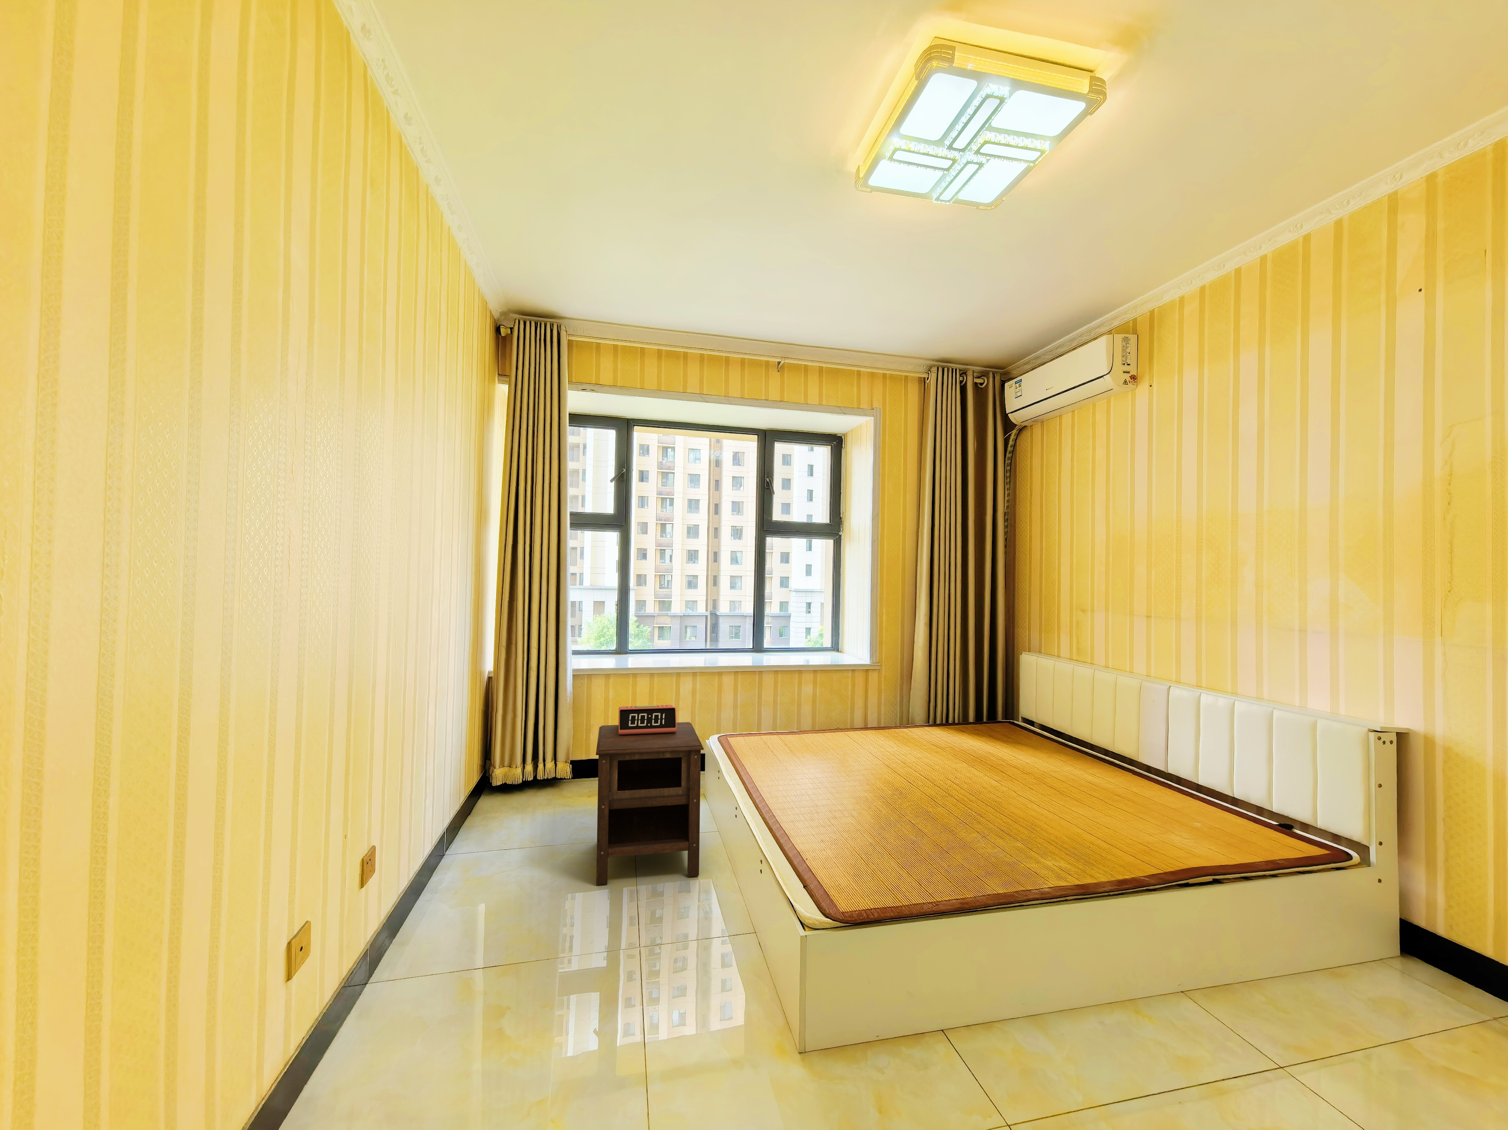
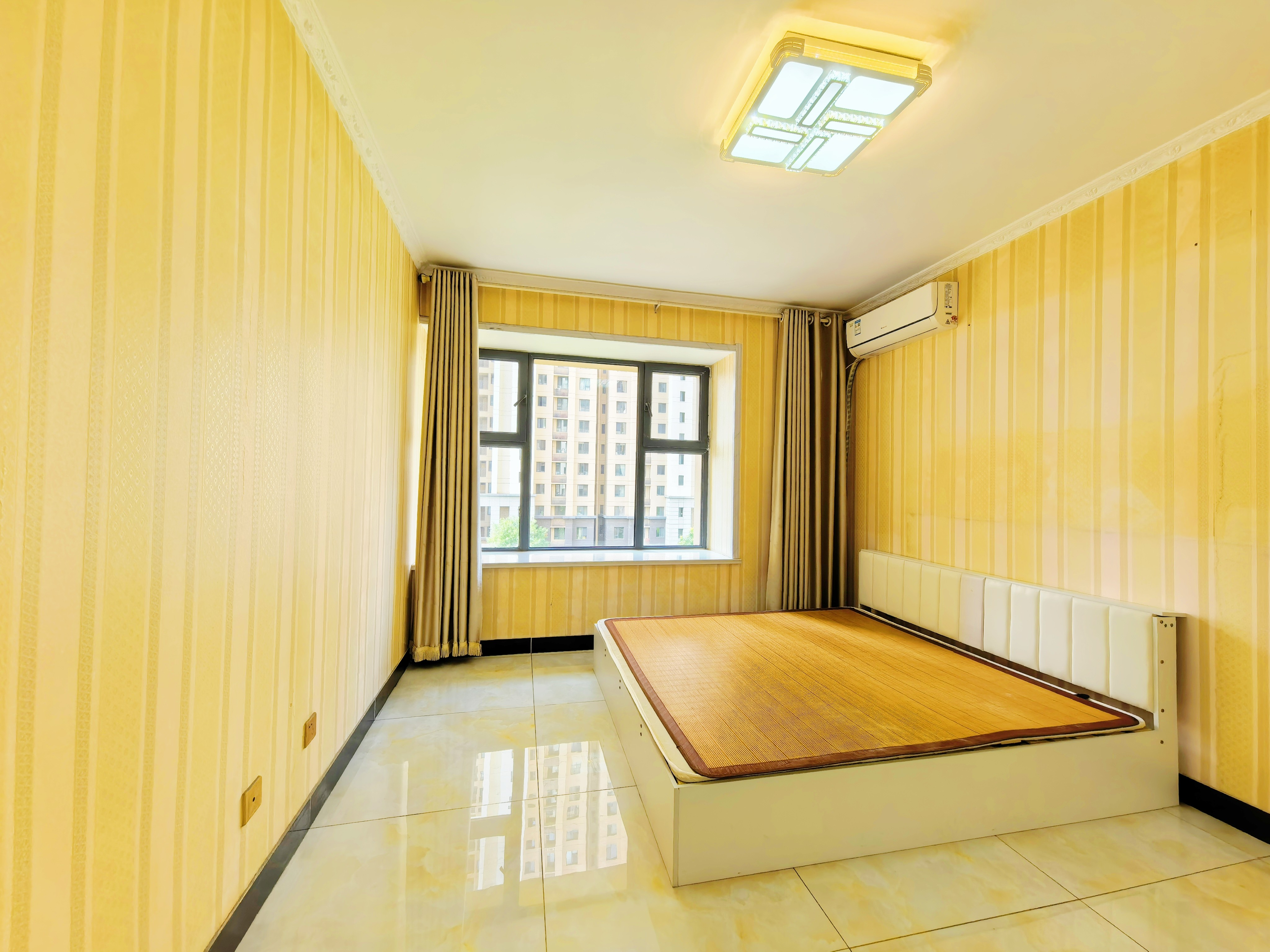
- nightstand (647, 796)
- alarm clock (647, 717)
